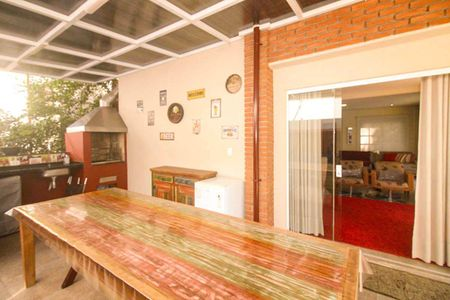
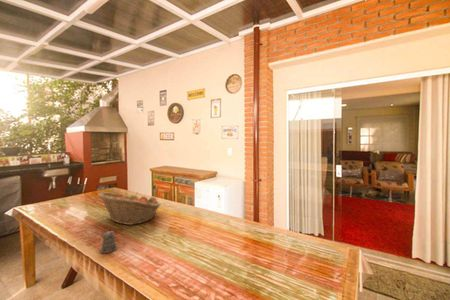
+ pepper shaker (107, 240)
+ fruit basket (130, 204)
